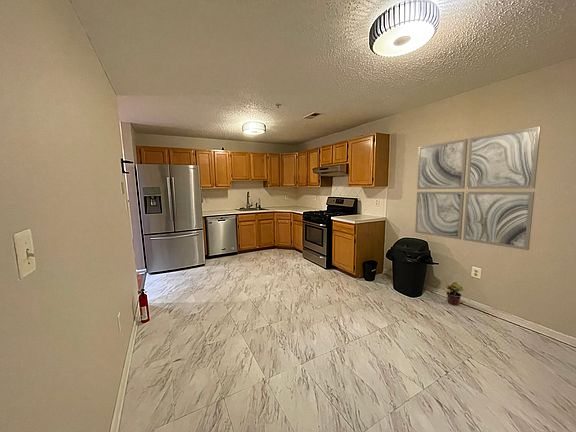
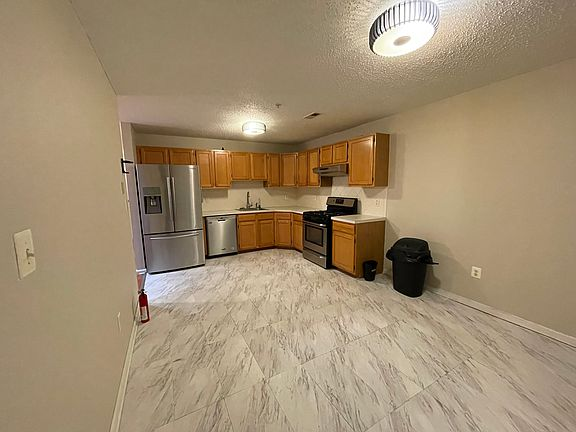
- wall art (464, 188)
- potted plant (454, 292)
